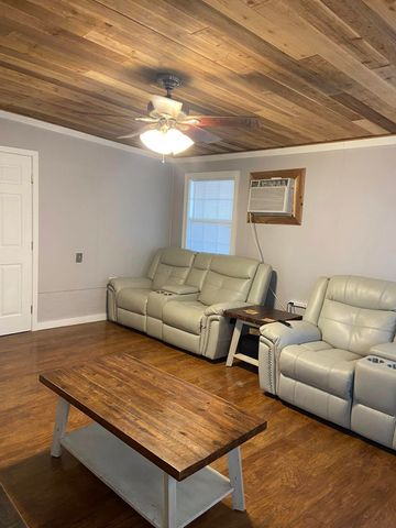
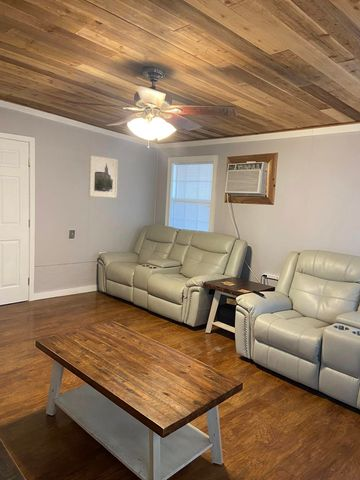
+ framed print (103, 177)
